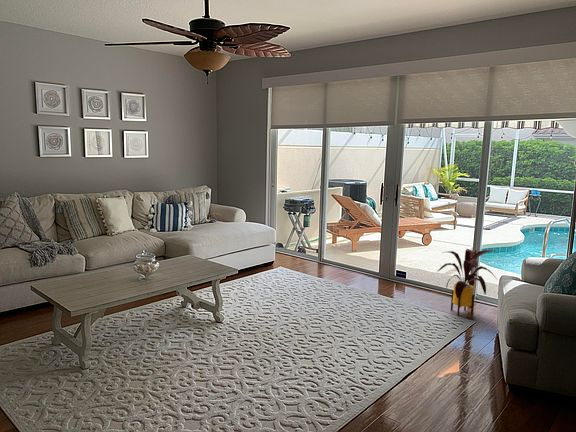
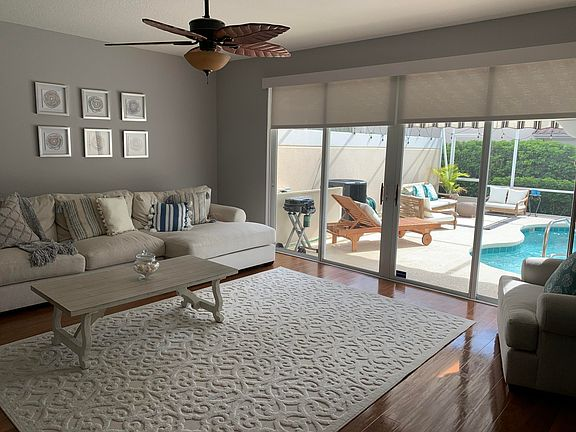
- house plant (464, 280)
